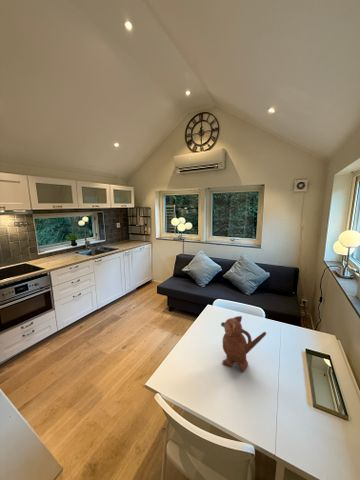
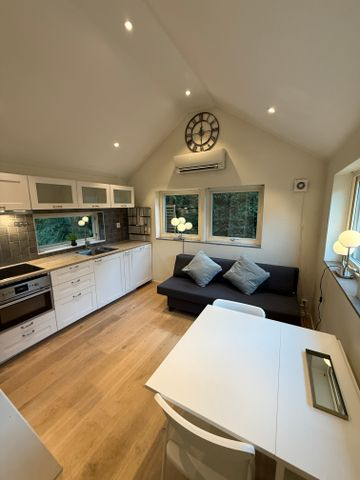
- teapot (241, 341)
